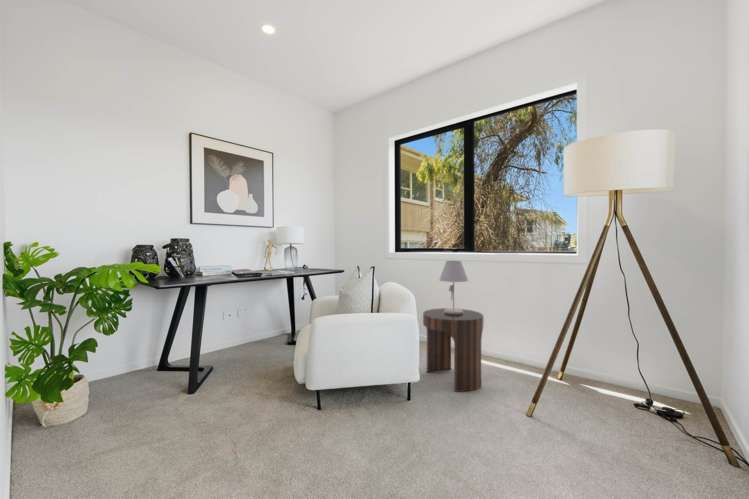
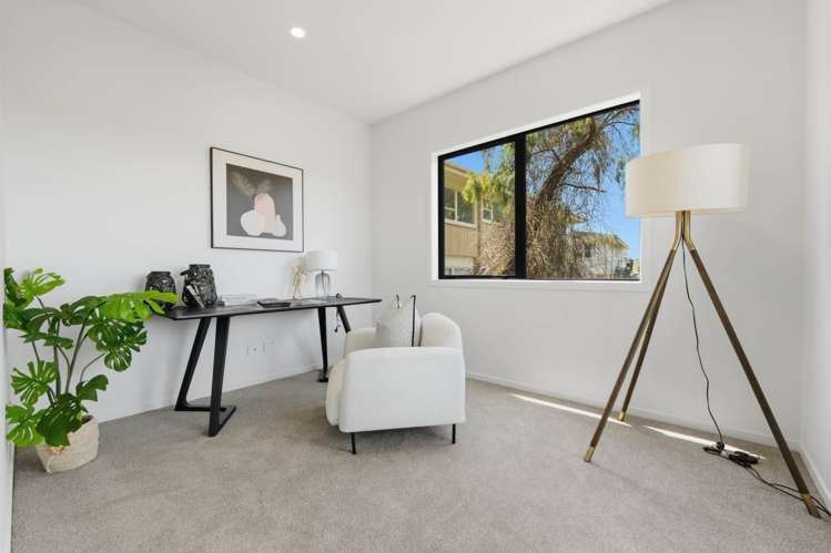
- table lamp (453, 286)
- side table (454, 346)
